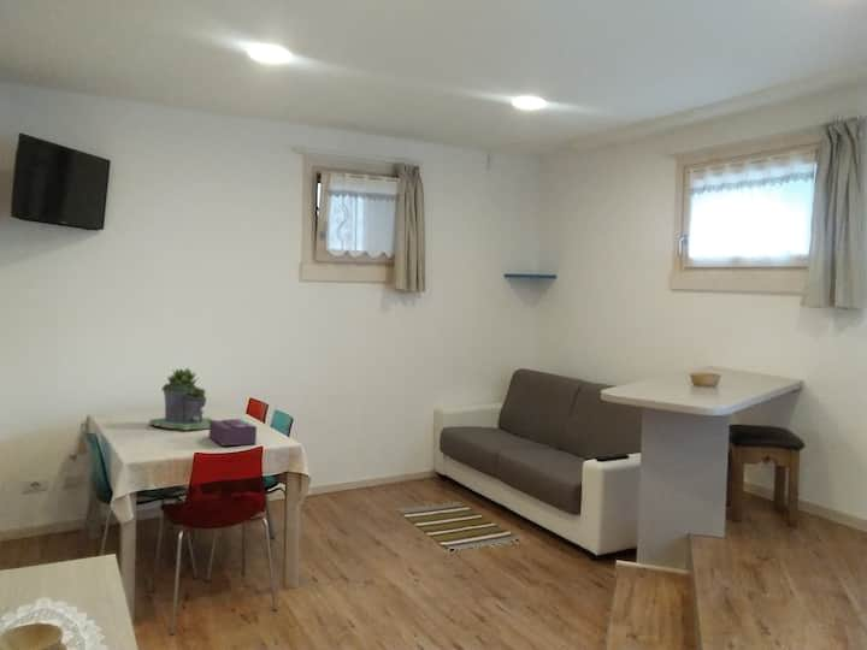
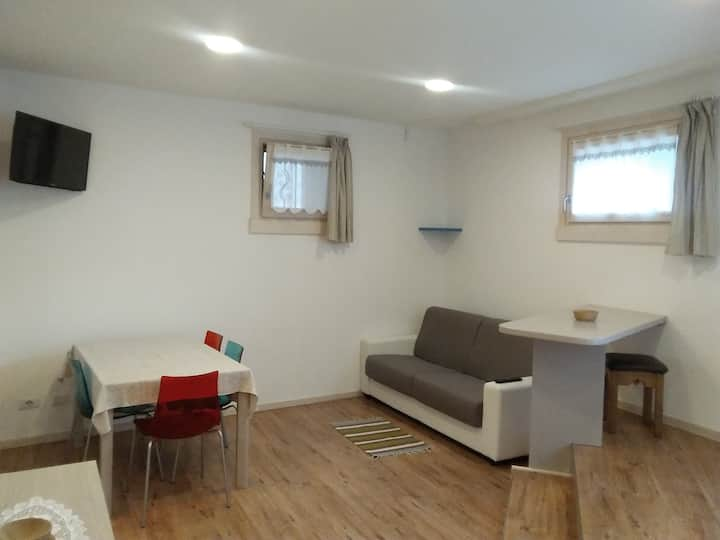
- tissue box (231, 431)
- succulent planter (189, 395)
